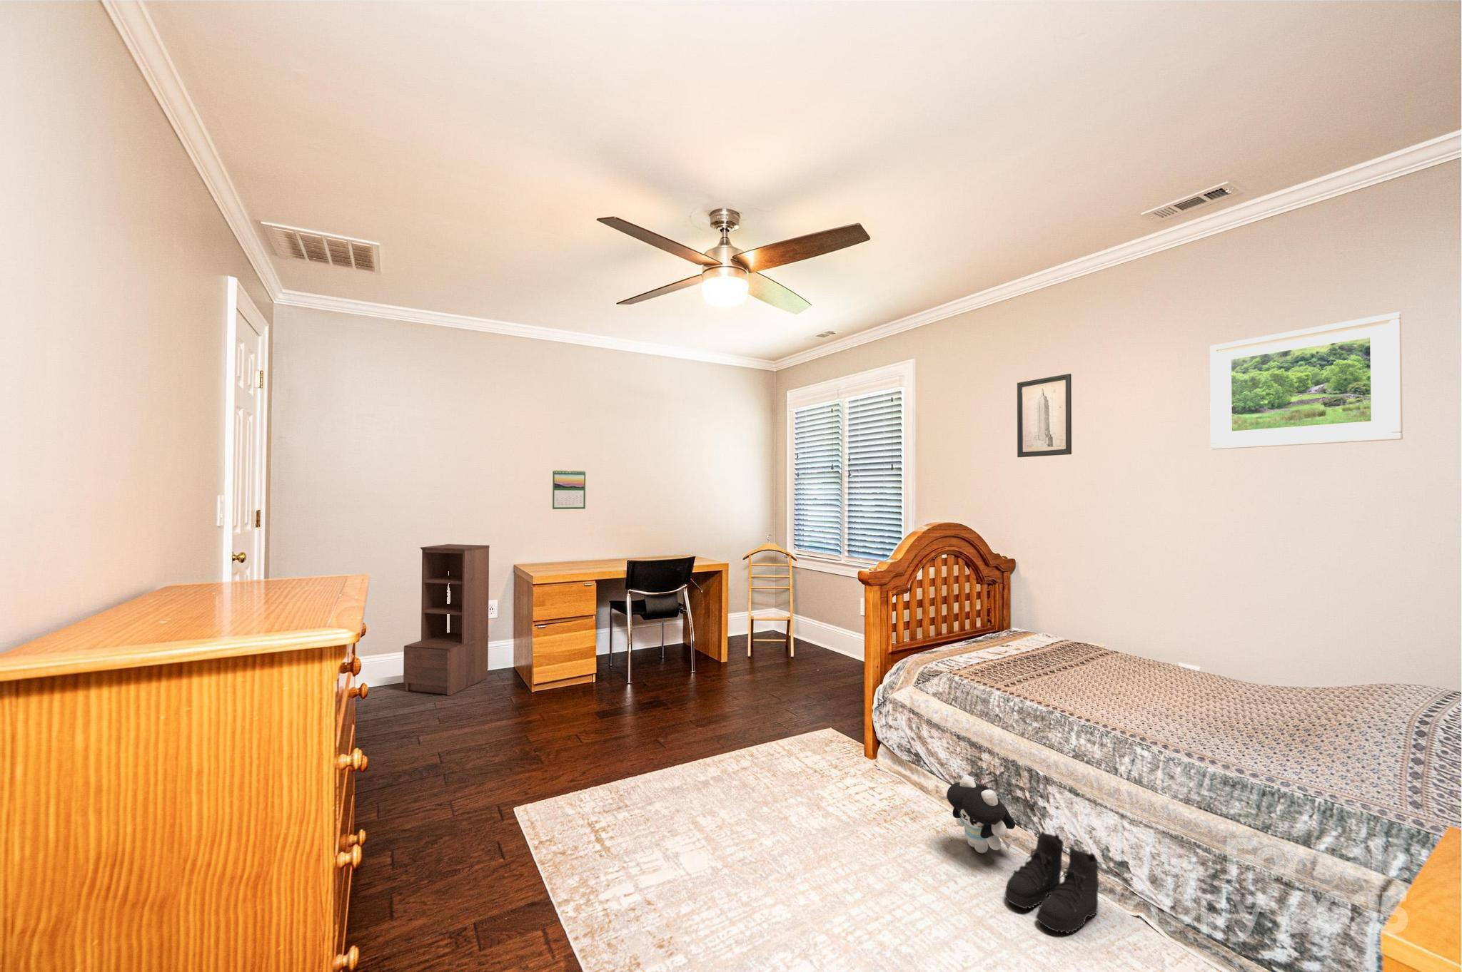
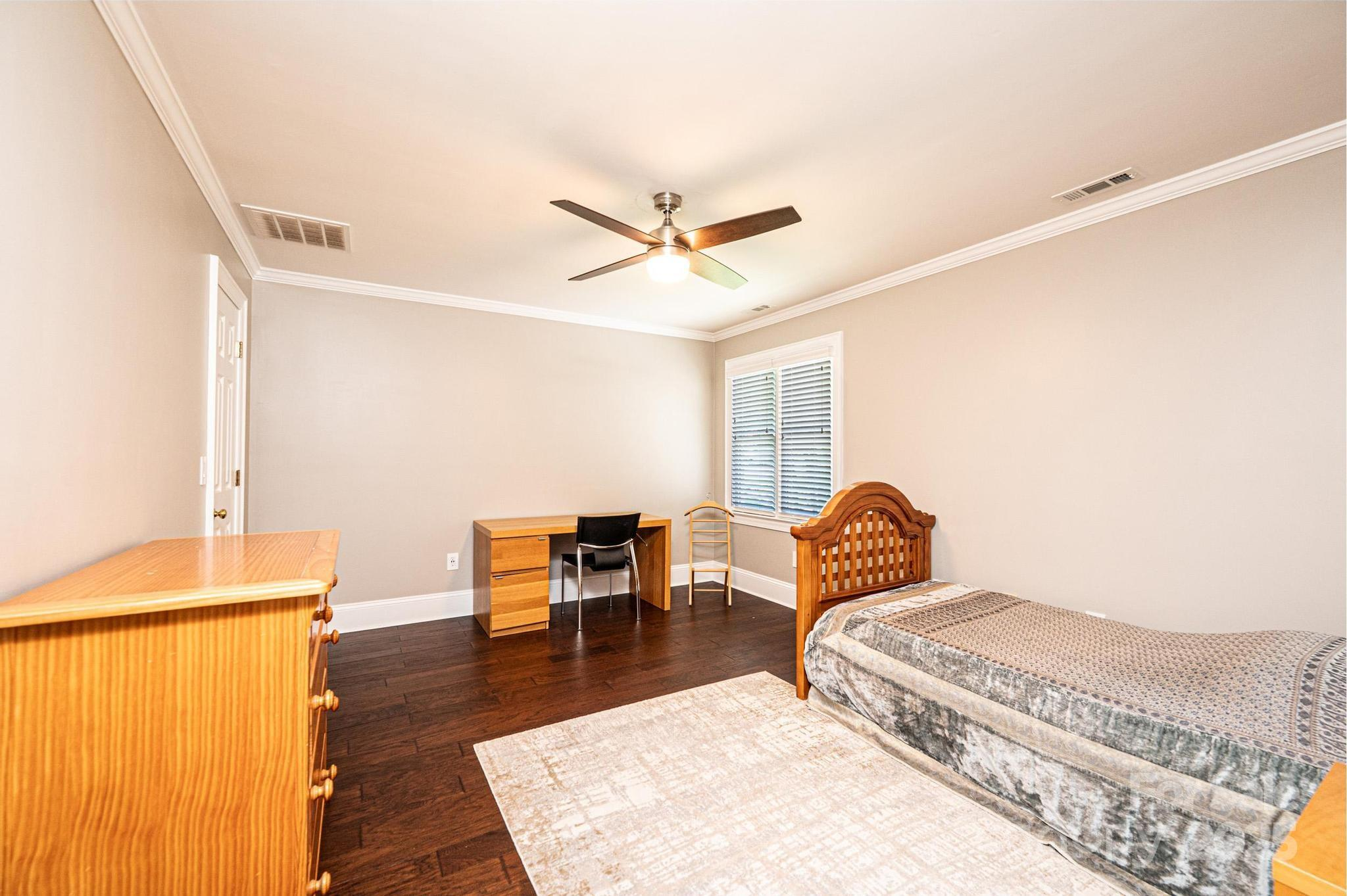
- wall art (1043, 418)
- calendar (569, 489)
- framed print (1296, 387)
- bookshelf (446, 615)
- plush toy (982, 816)
- boots (1052, 874)
